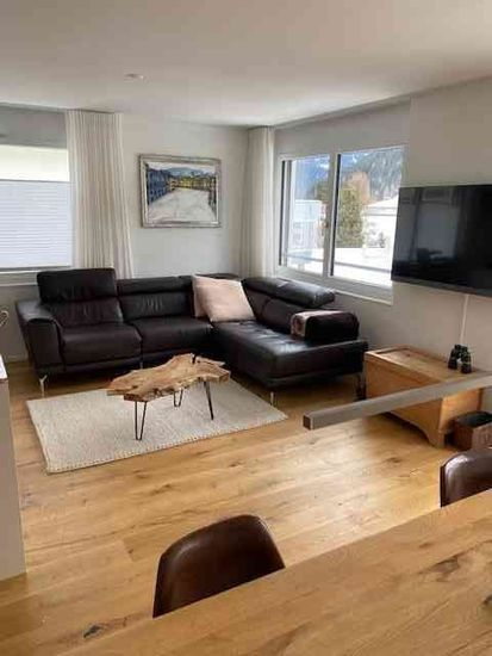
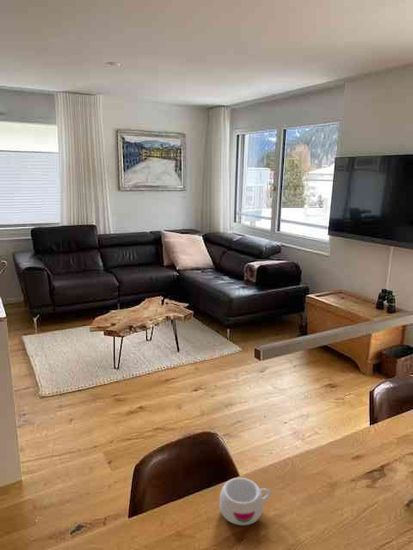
+ mug (246, 499)
